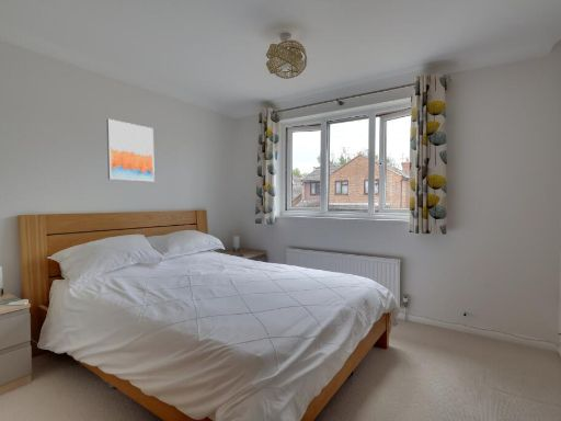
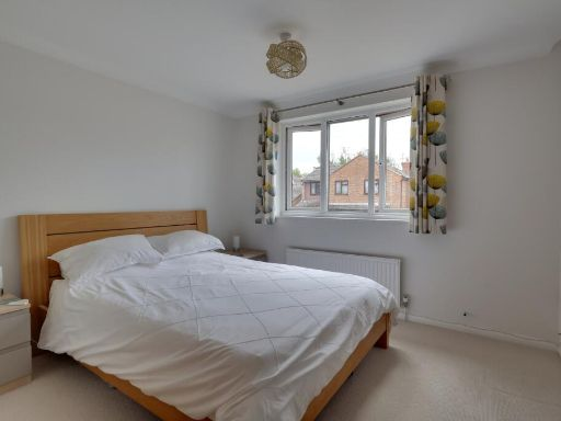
- wall art (131, 151)
